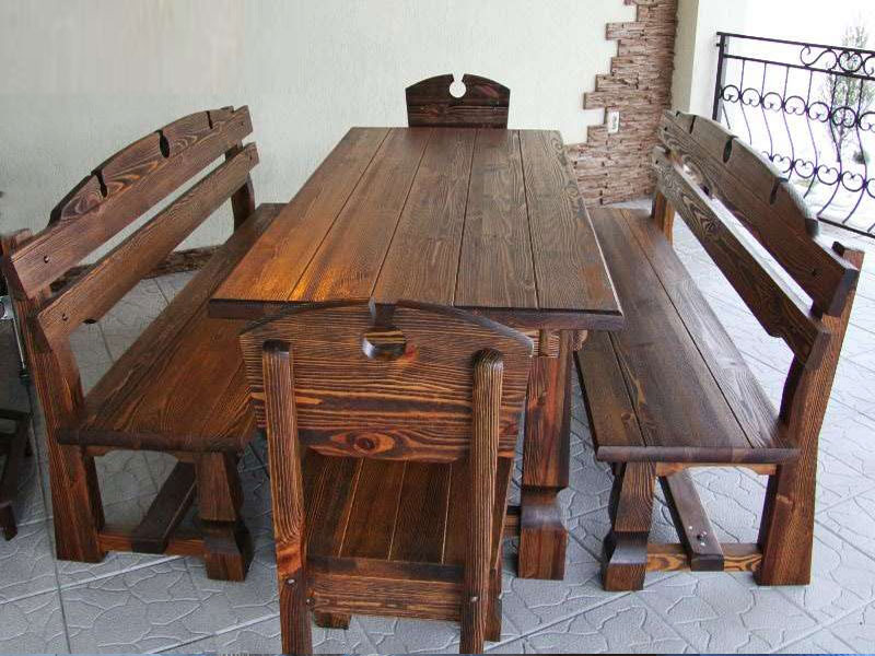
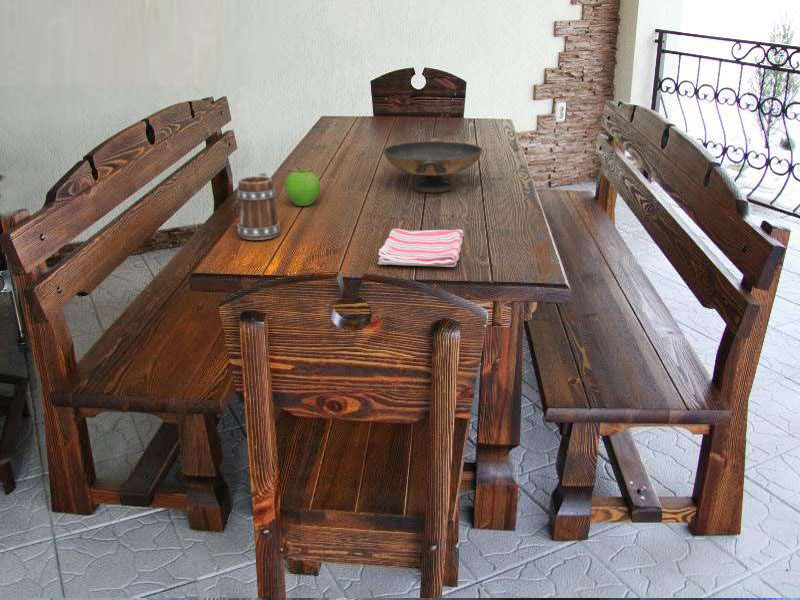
+ decorative bowl (432, 168)
+ dish towel (422, 243)
+ mug (259, 205)
+ fruit (302, 185)
